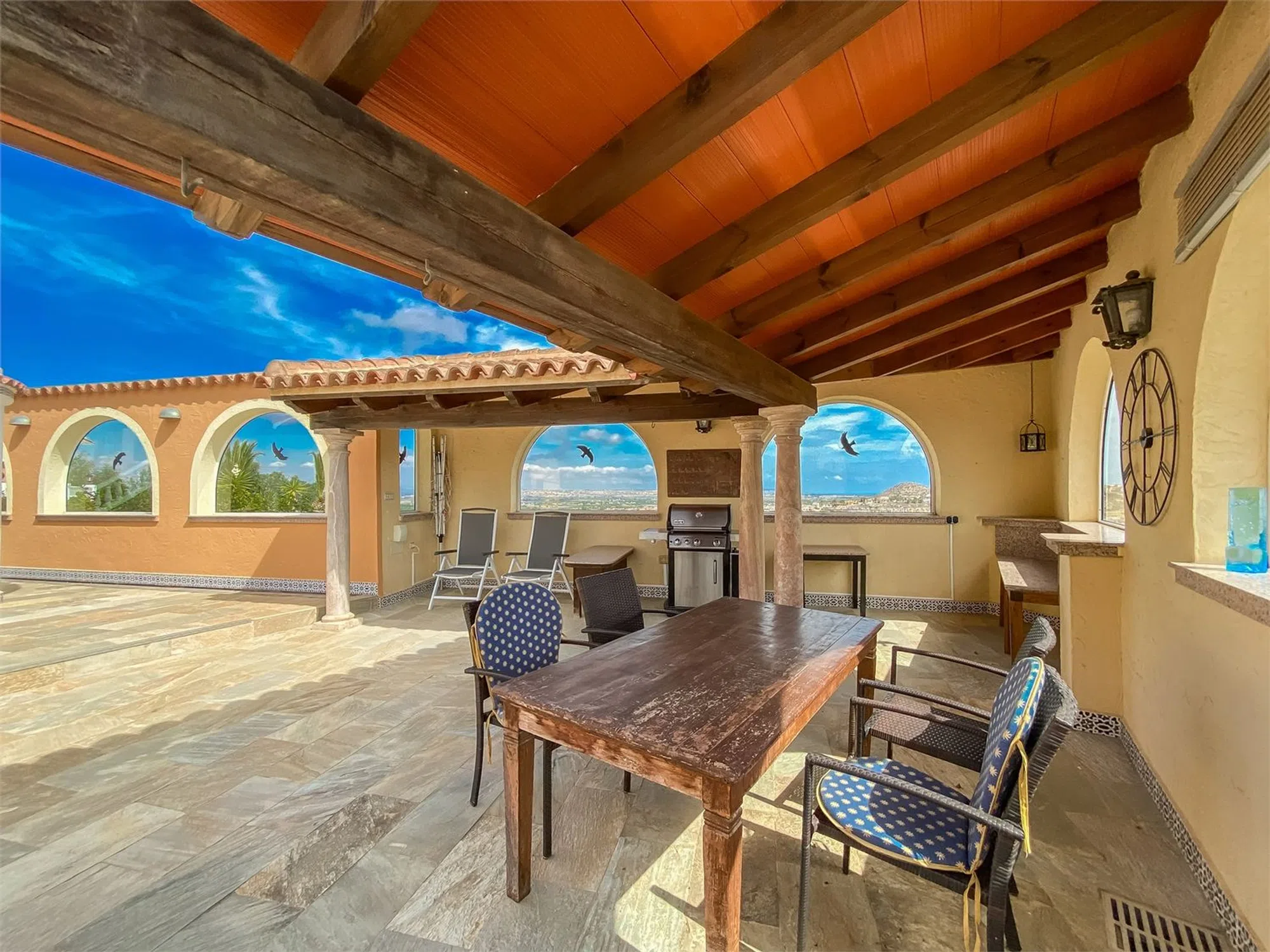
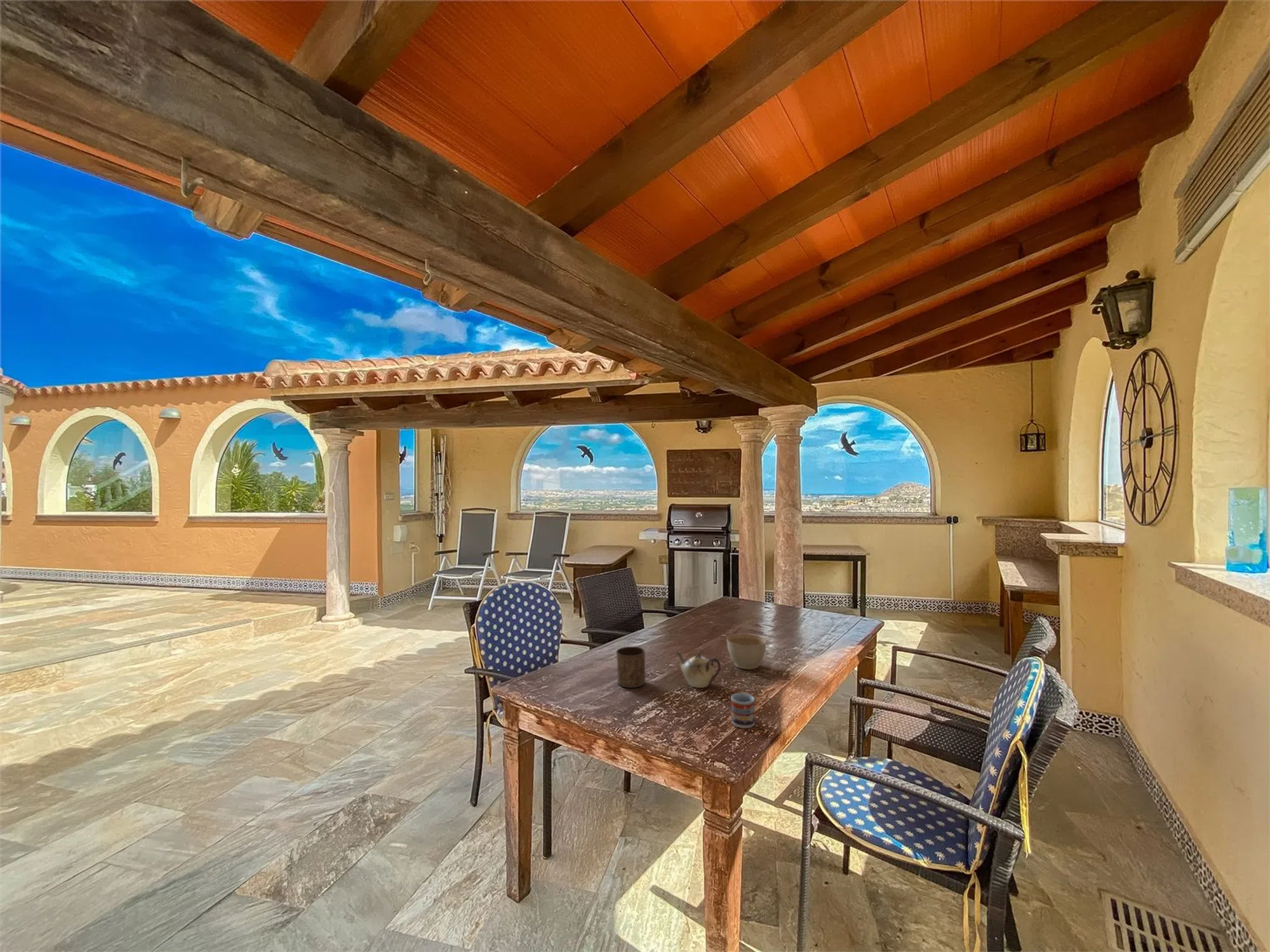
+ teapot (697, 667)
+ cup (745, 708)
+ planter bowl (746, 652)
+ cup (631, 666)
